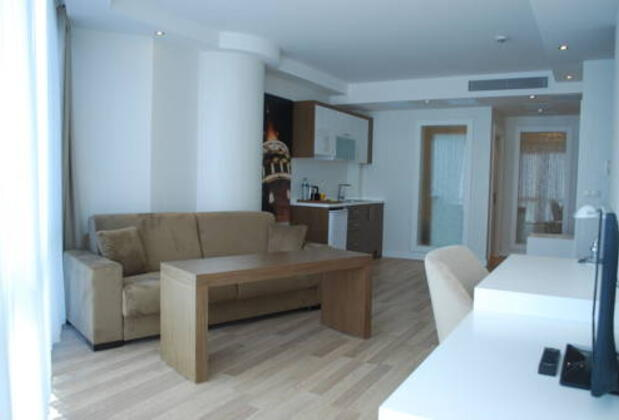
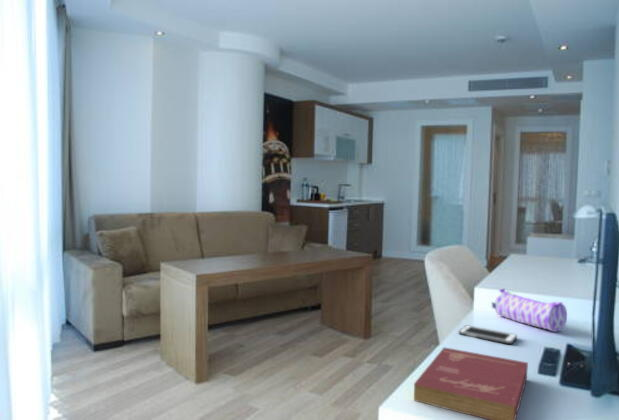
+ book (473, 380)
+ cell phone (487, 334)
+ pencil case (529, 309)
